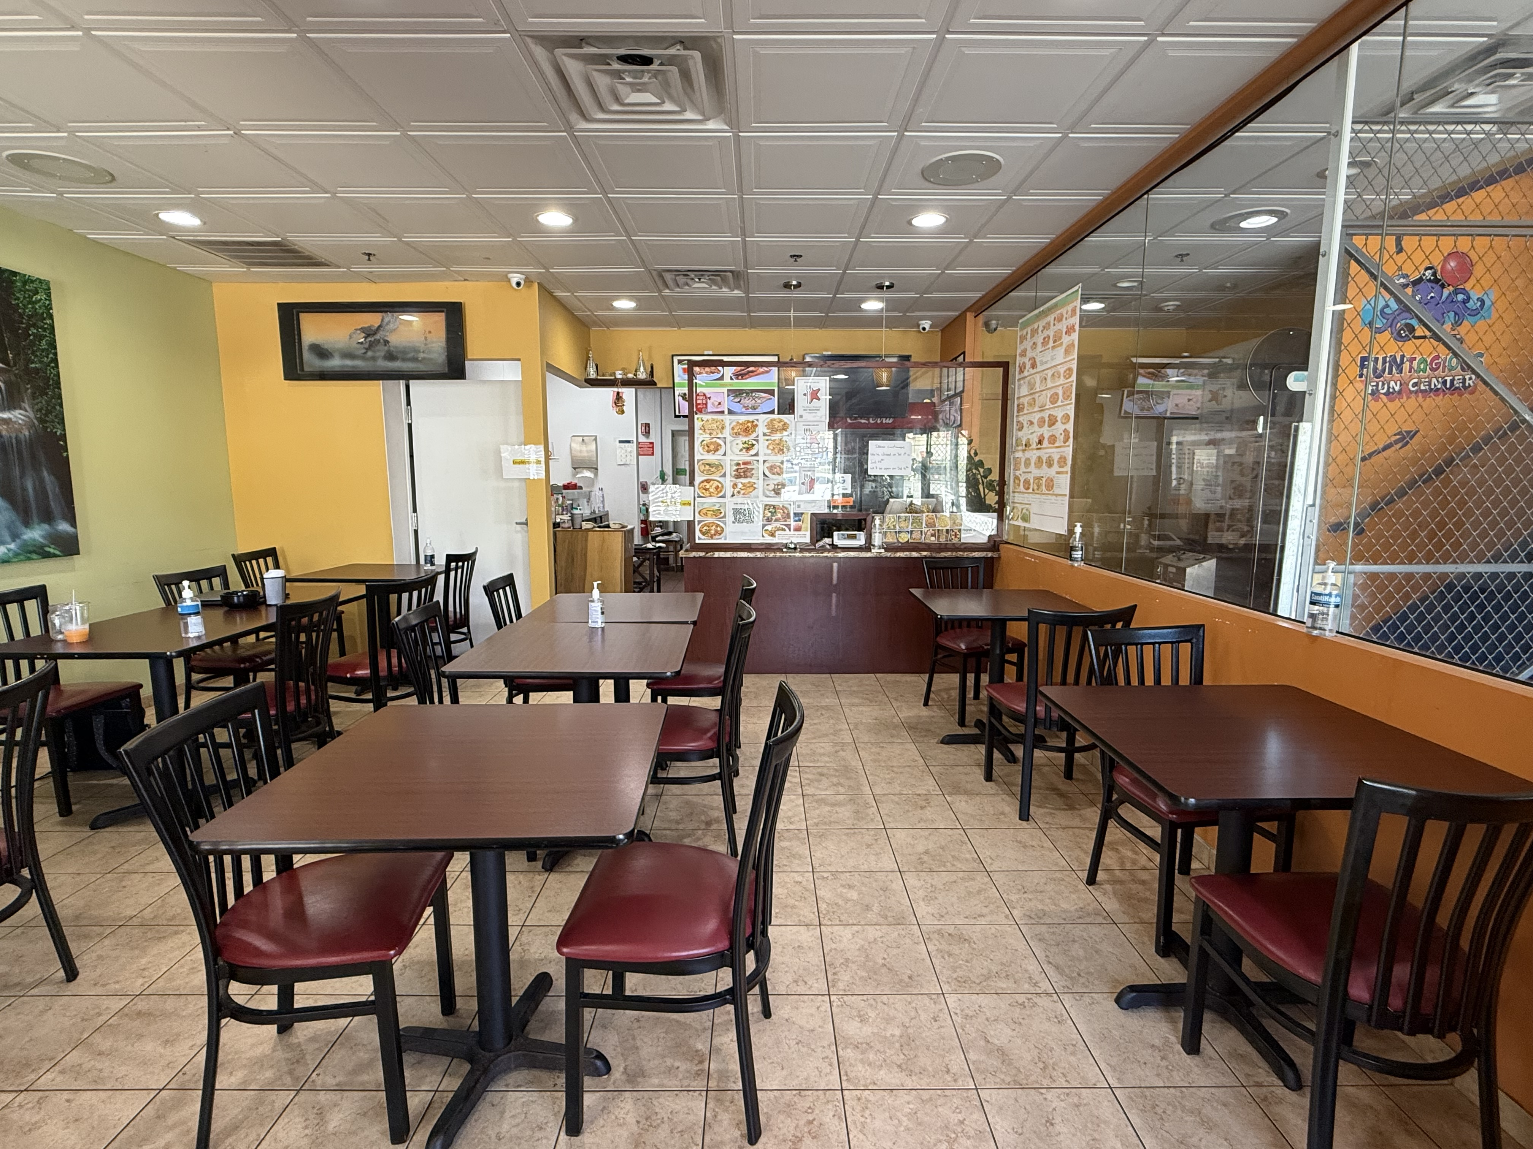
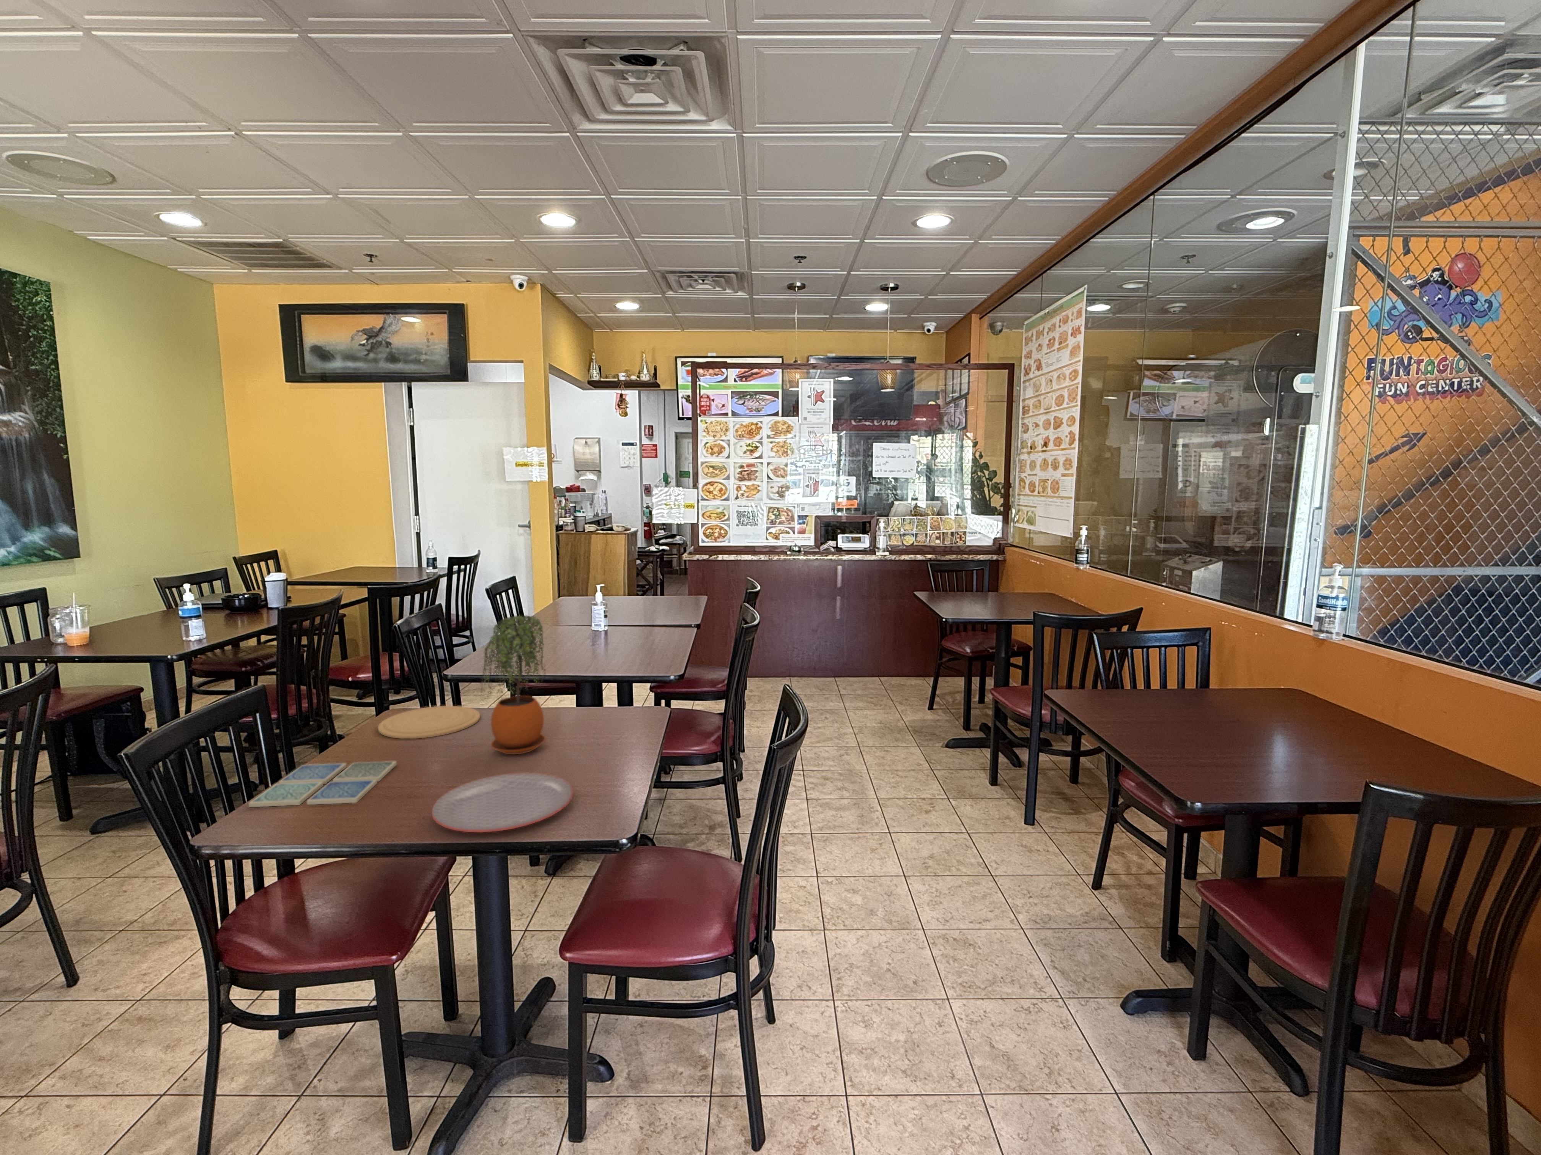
+ drink coaster (328, 783)
+ plate (431, 721)
+ plate (505, 803)
+ potted plant (513, 683)
